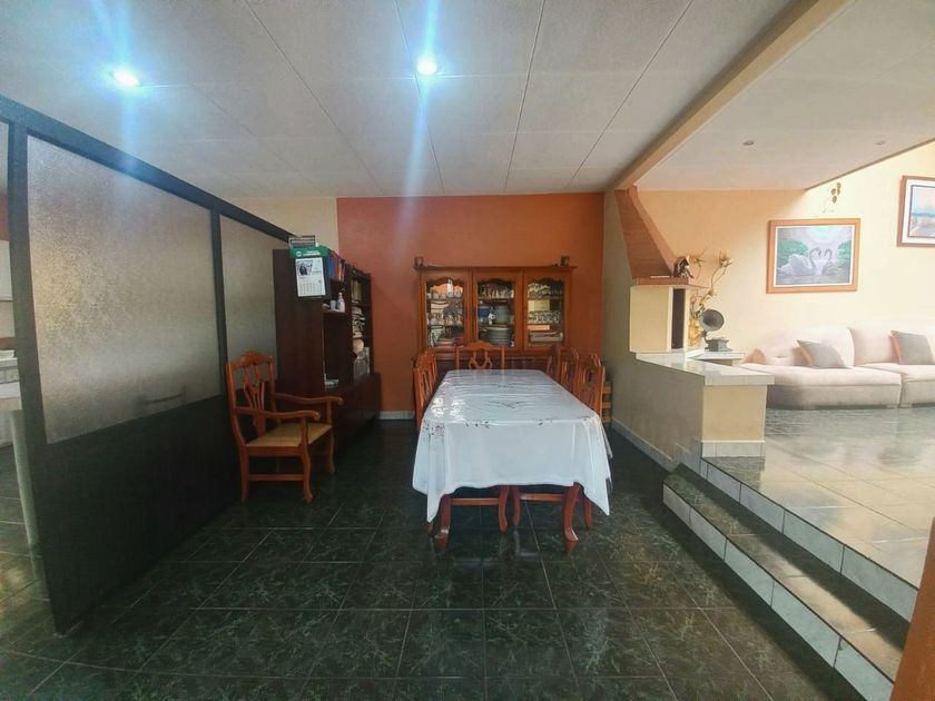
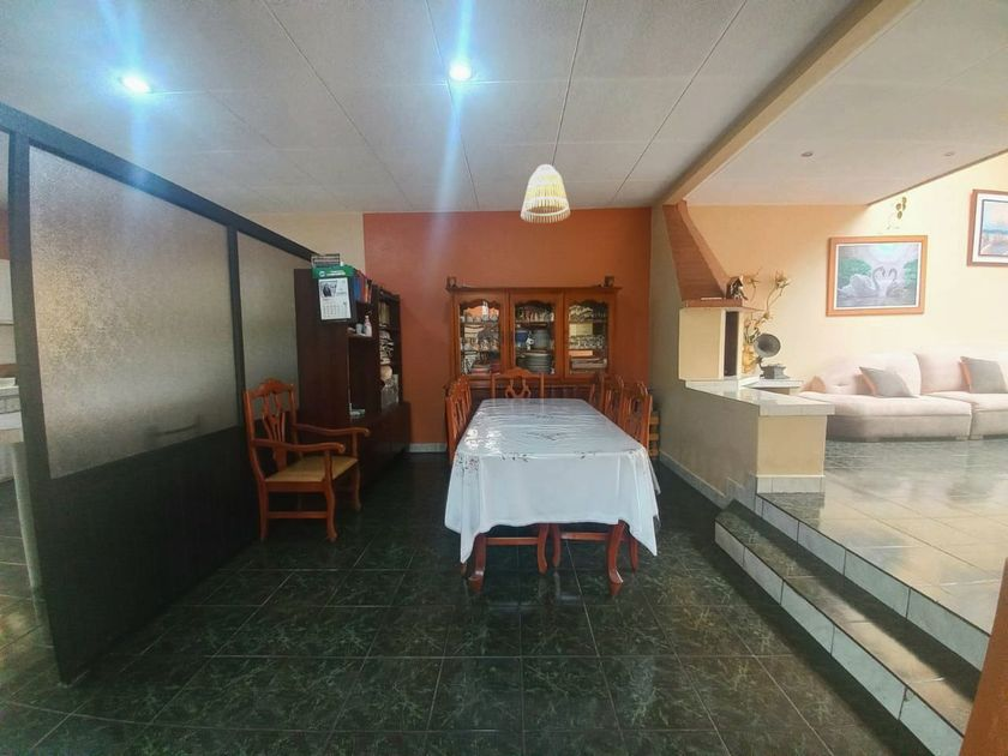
+ lamp shade (546, 191)
